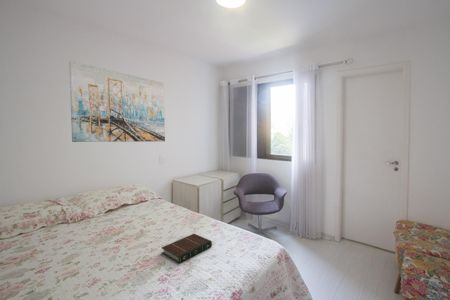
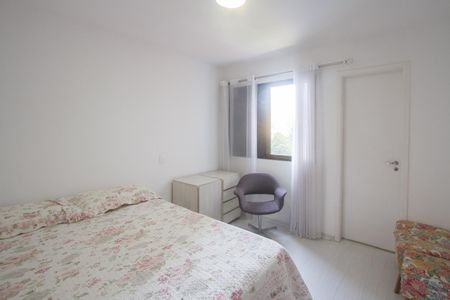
- book (187, 246)
- wall art (124, 108)
